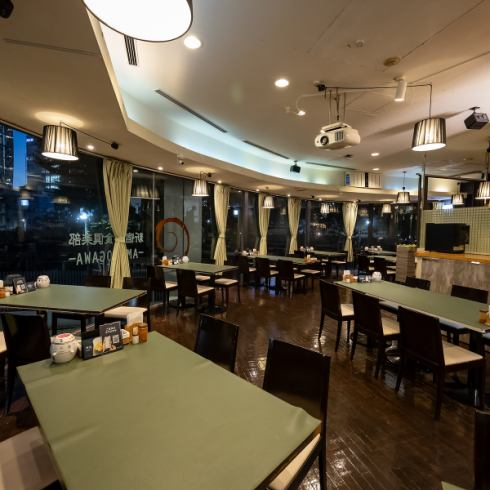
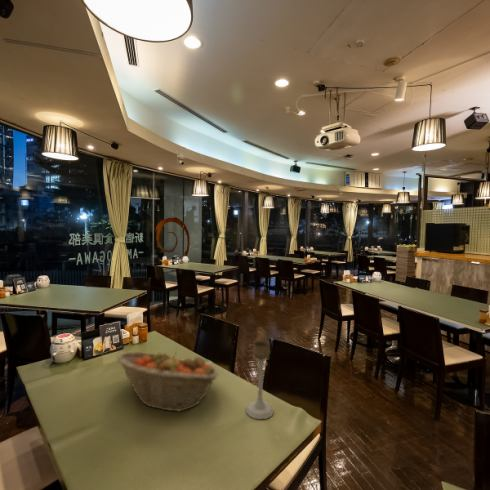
+ candle holder (260, 376)
+ fruit basket (167, 372)
